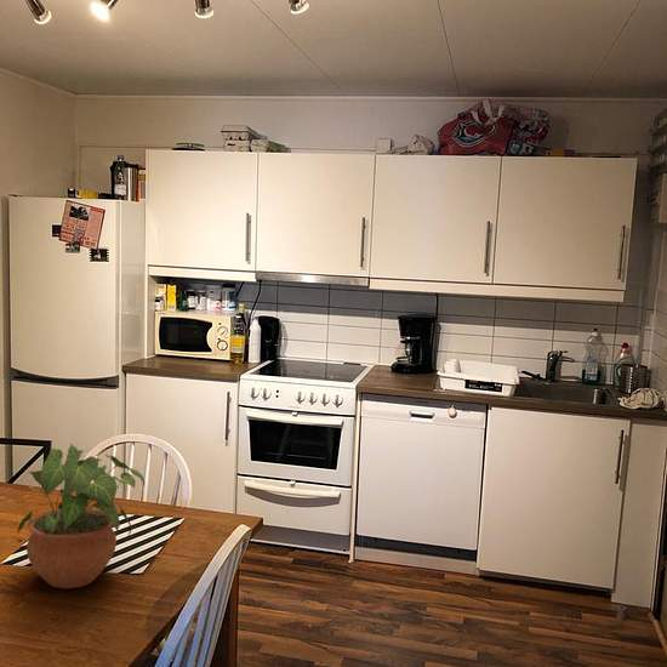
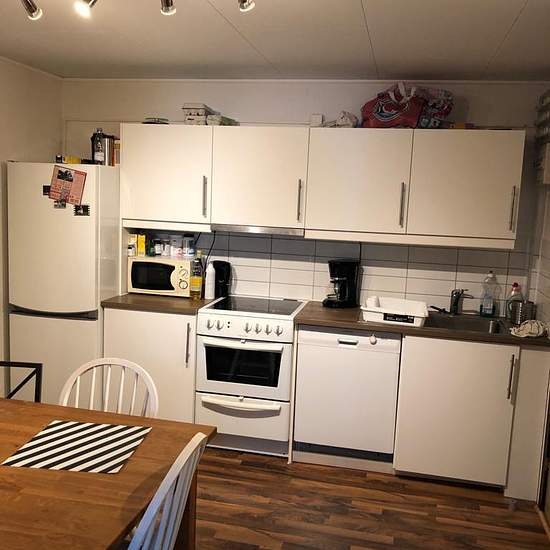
- potted plant (74, 512)
